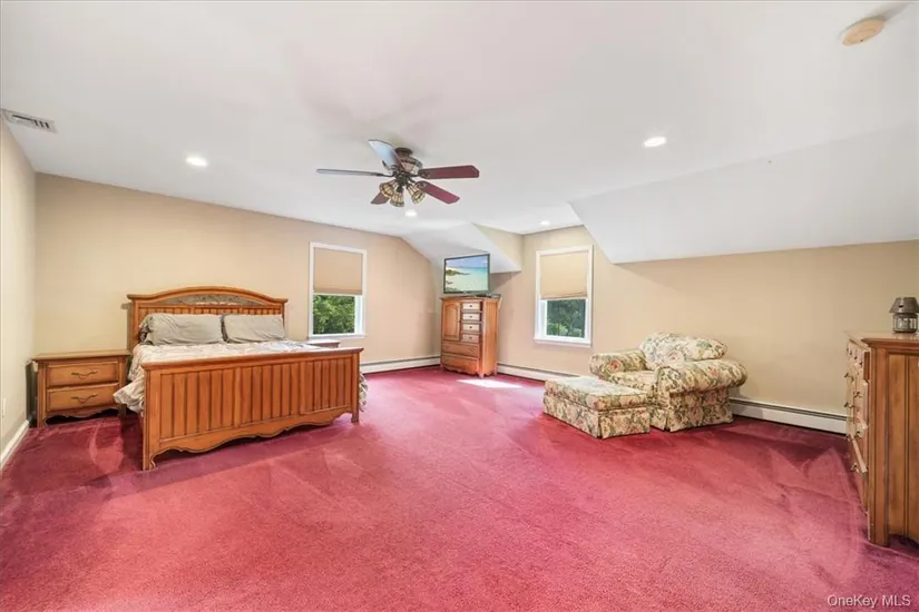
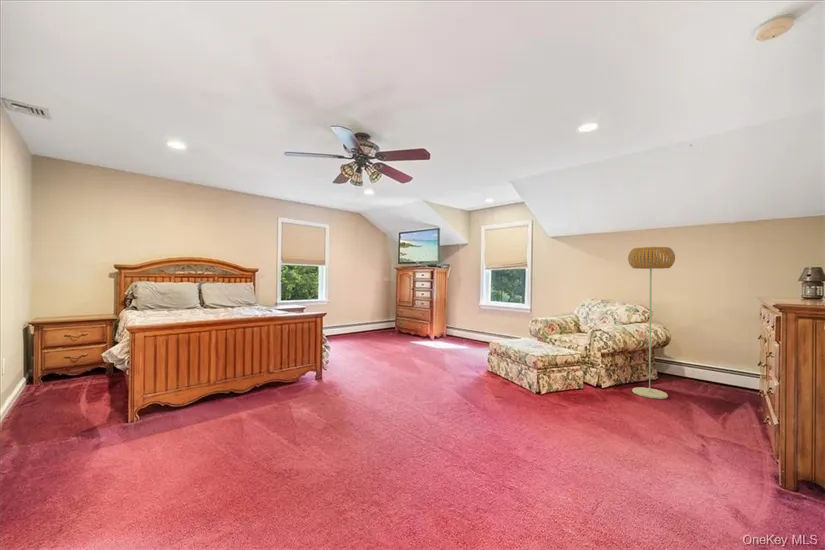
+ floor lamp (650, 320)
